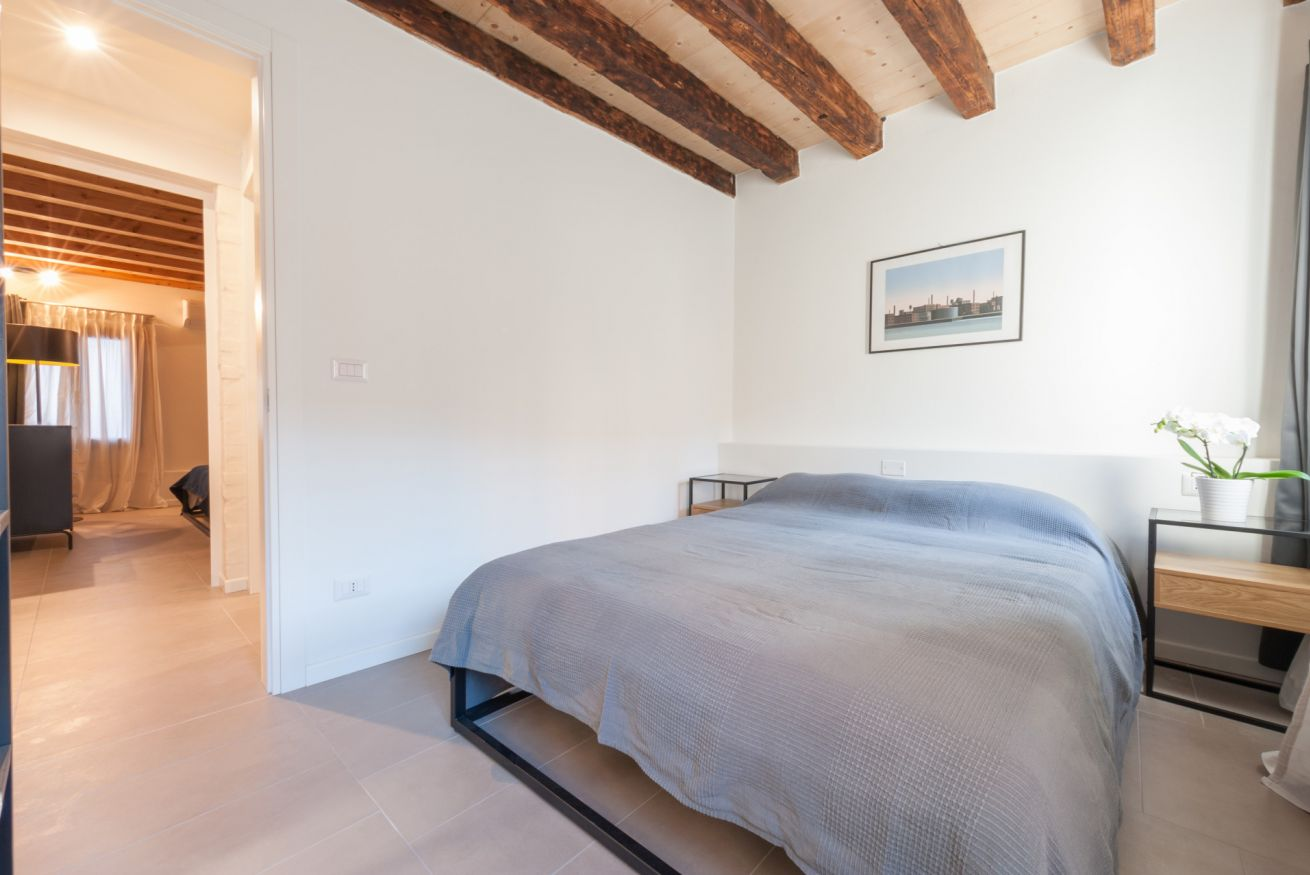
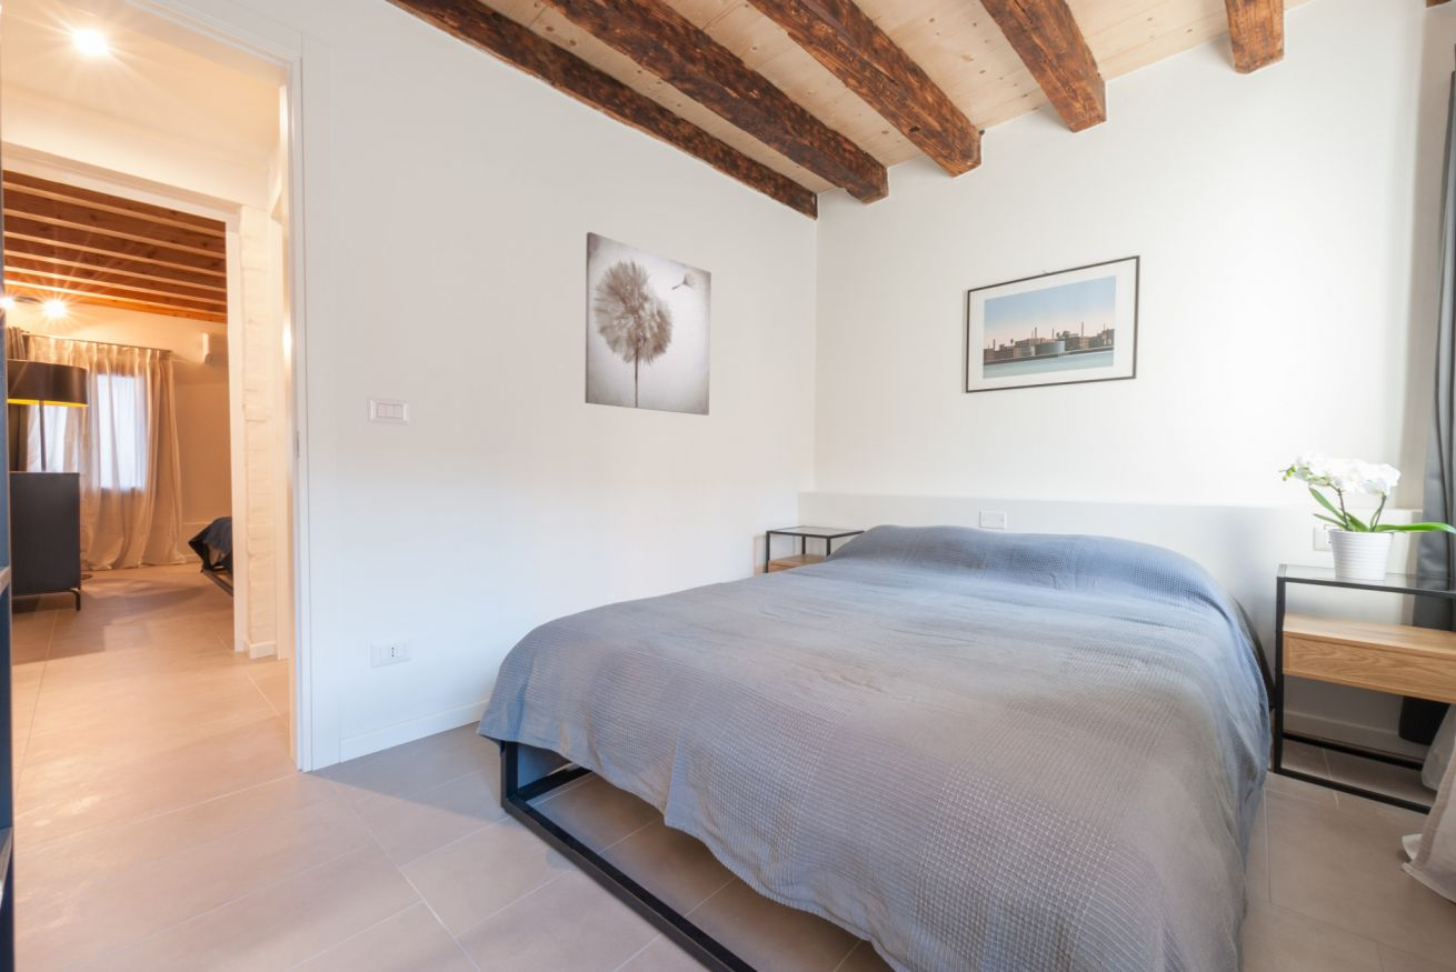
+ wall art (652, 332)
